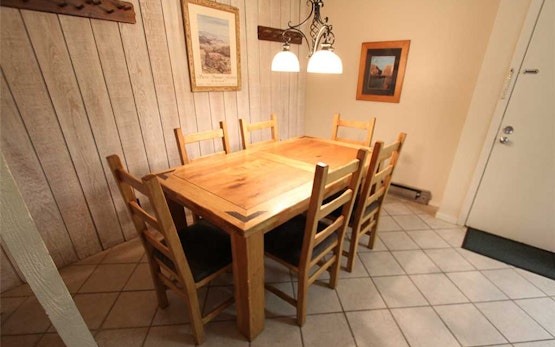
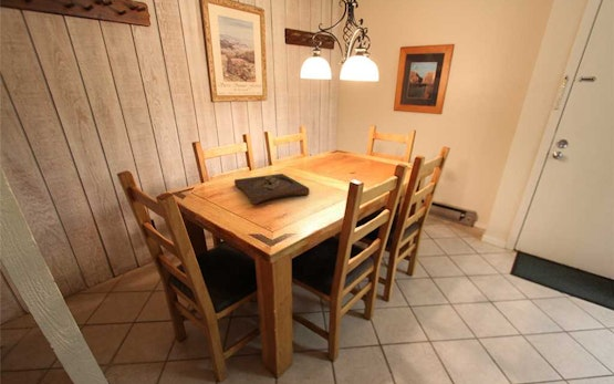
+ wooden tray (270, 183)
